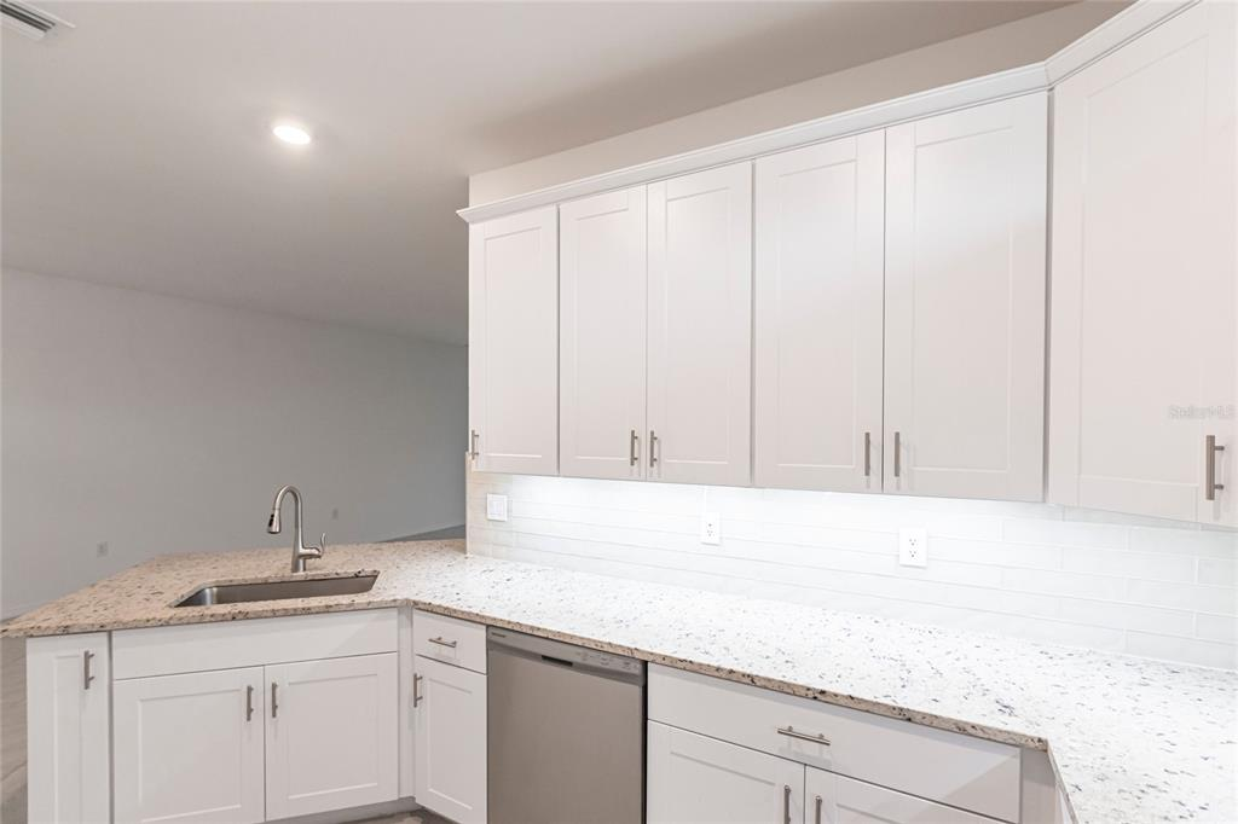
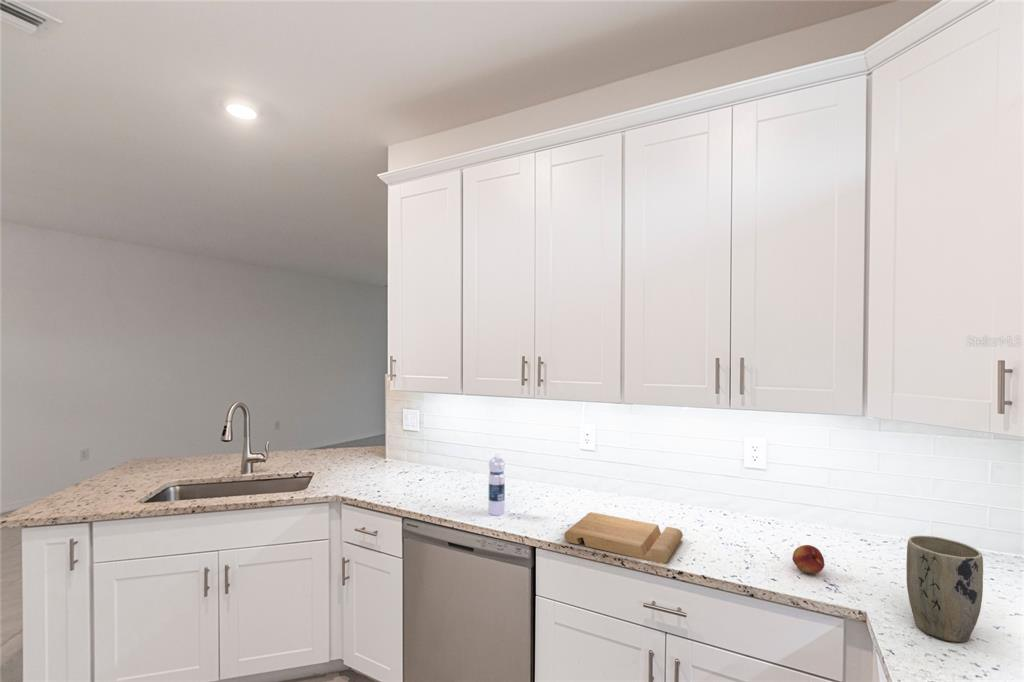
+ cutting board (623, 535)
+ fruit (807, 558)
+ plant pot (943, 588)
+ water bottle (496, 483)
